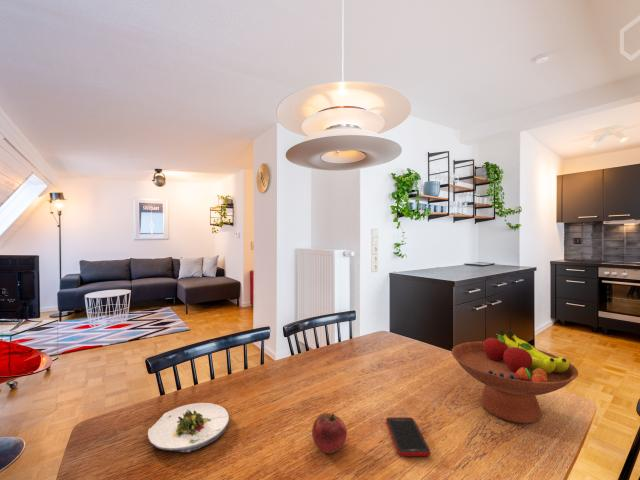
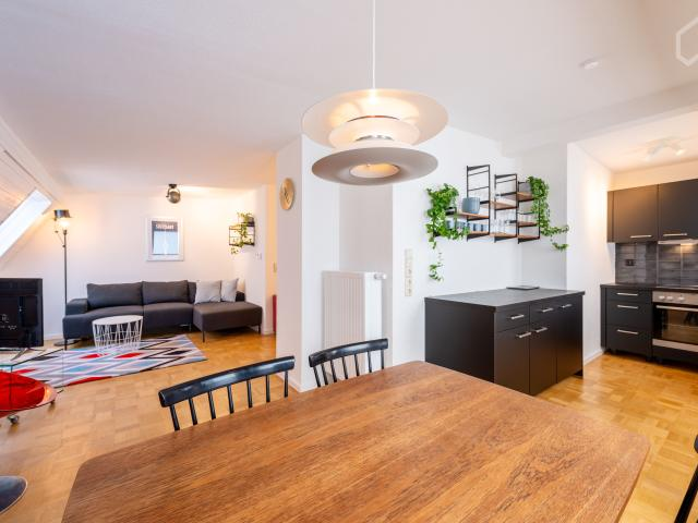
- fruit (329, 431)
- fruit bowl (509, 374)
- salad plate (191, 420)
- cell phone (406, 435)
